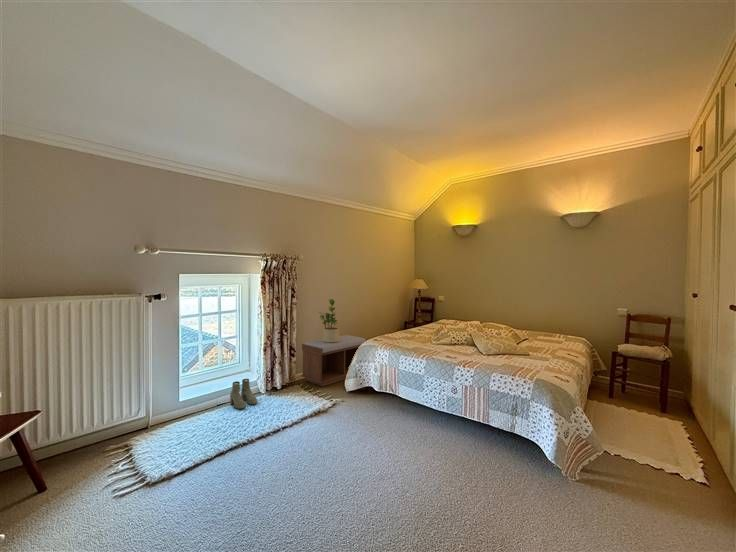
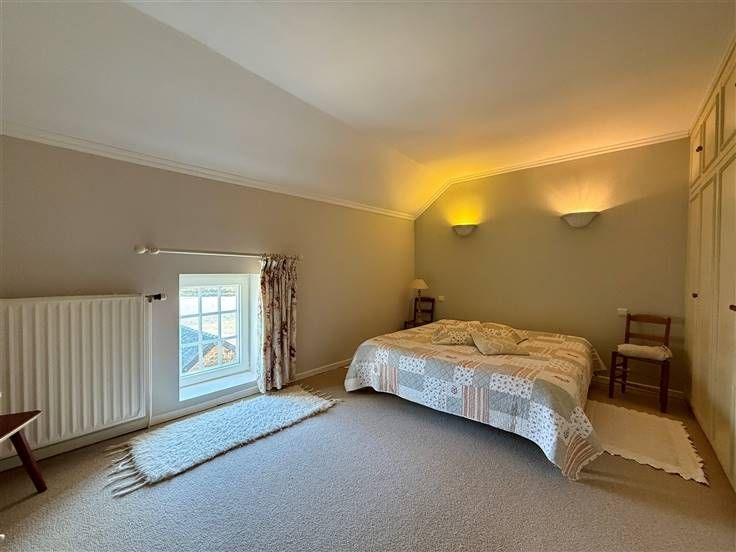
- boots (243, 392)
- bench (335, 358)
- potted plant (329, 320)
